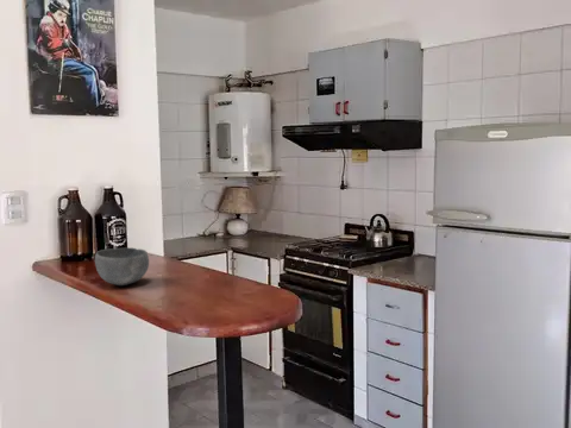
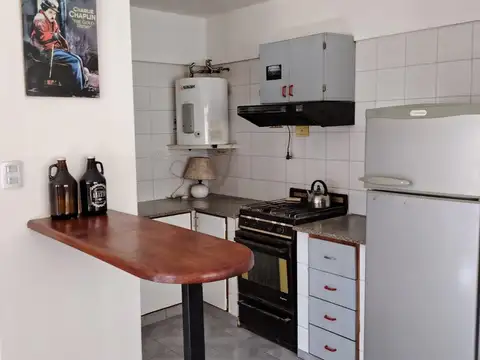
- bowl (121, 268)
